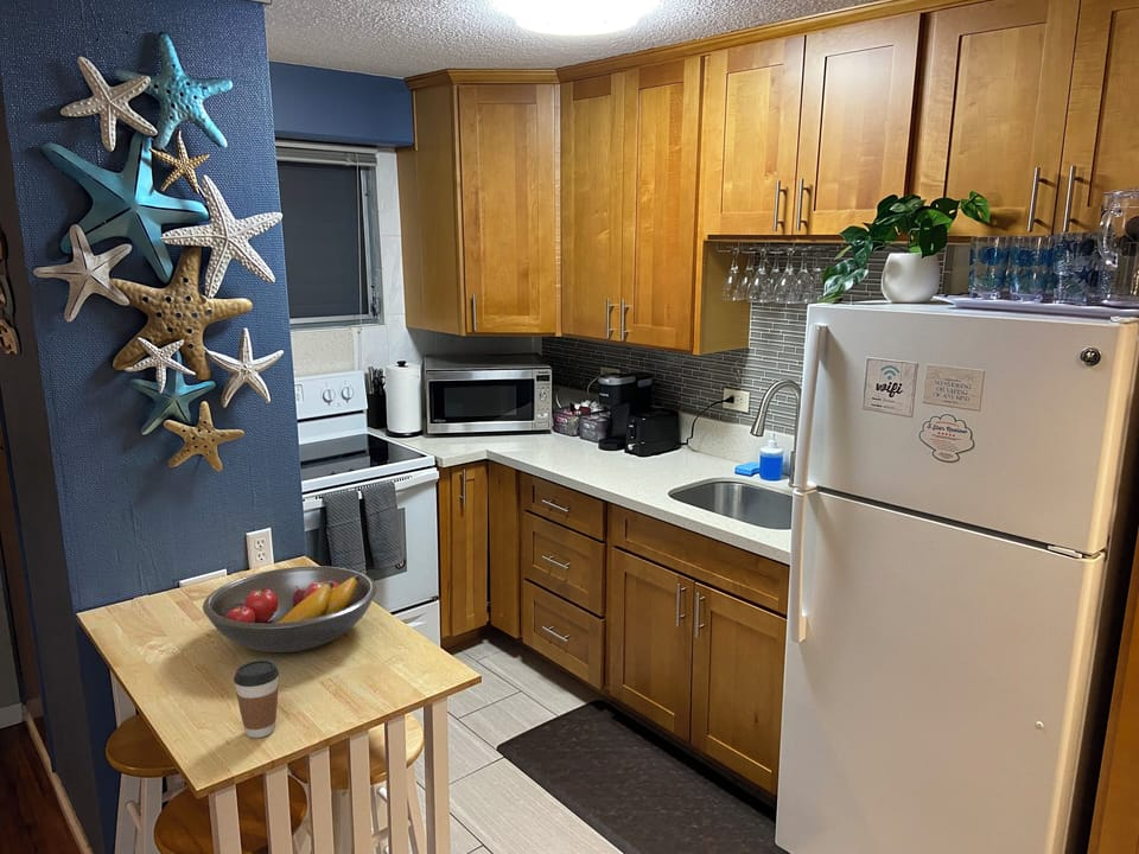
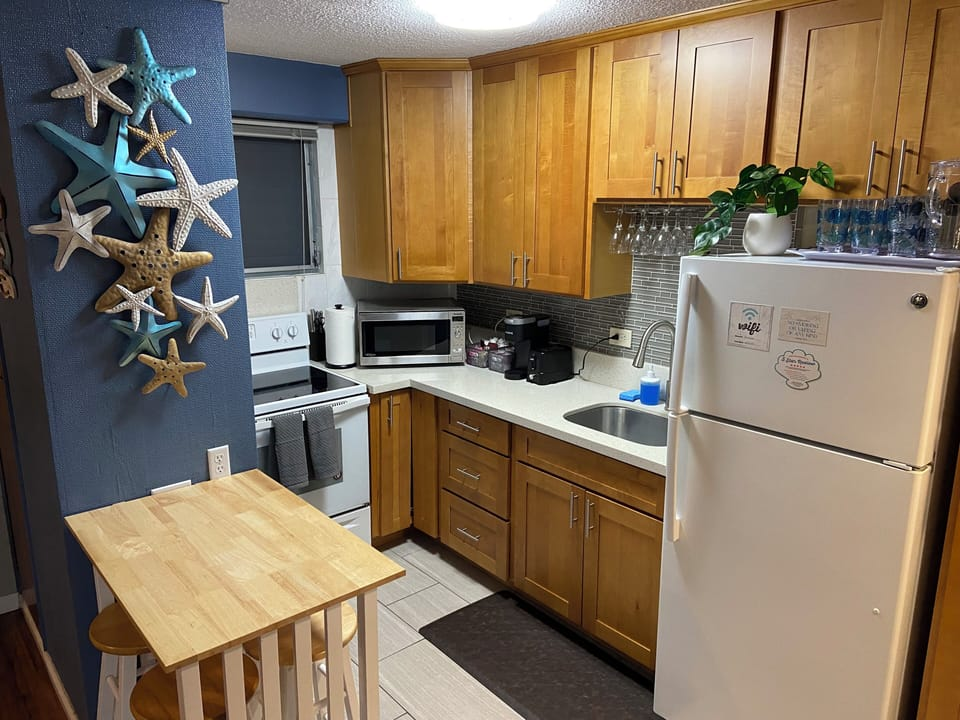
- fruit bowl (293, 608)
- coffee cup (257, 699)
